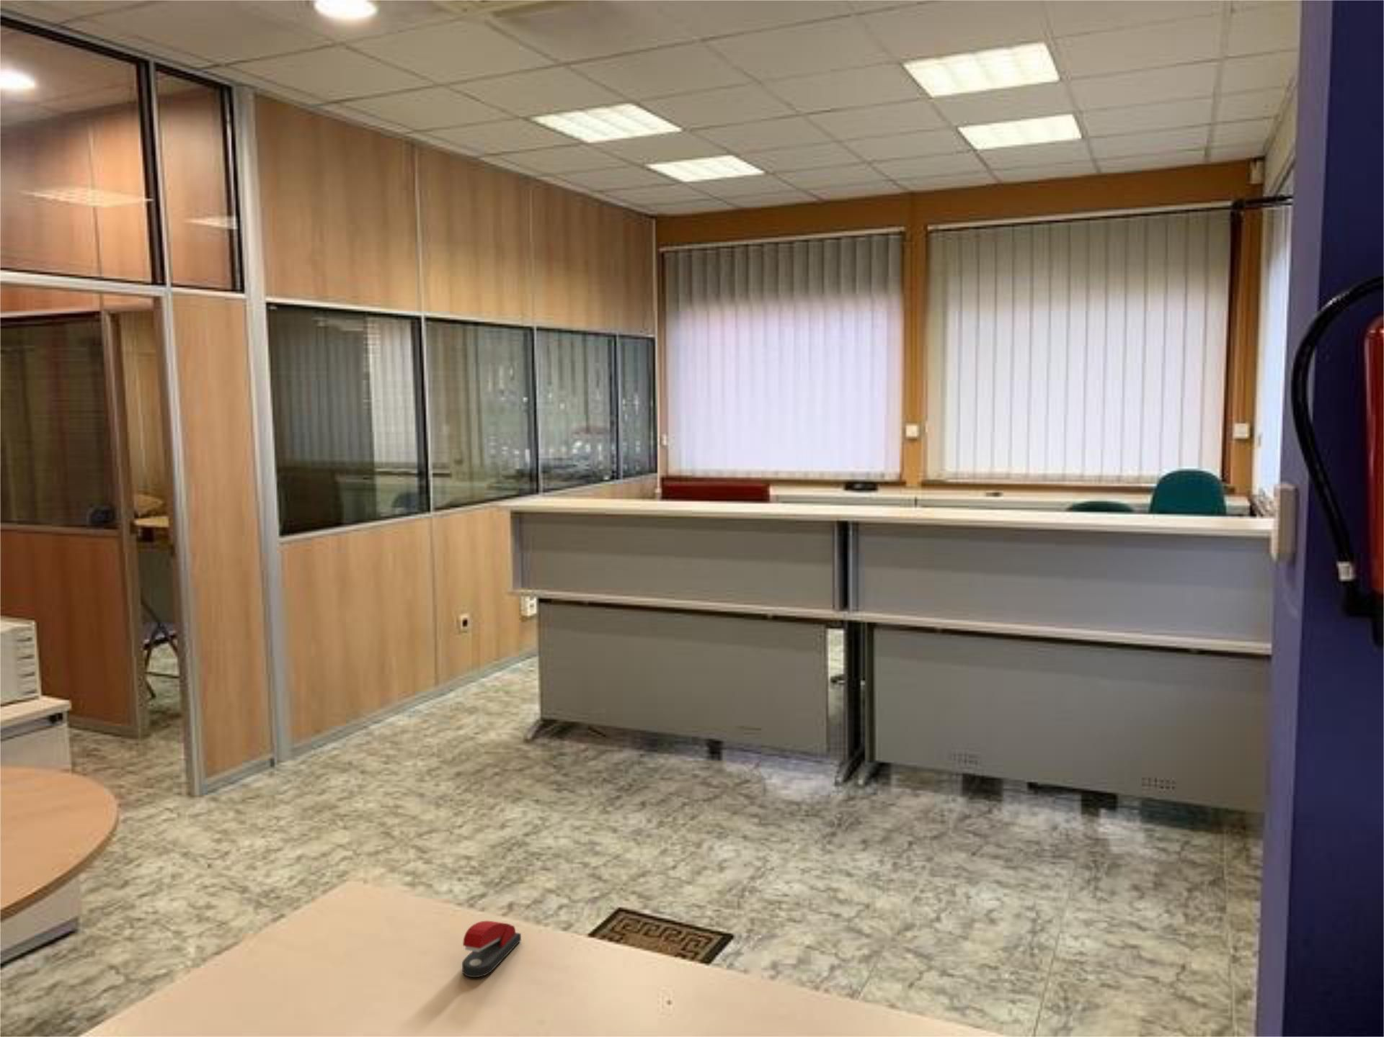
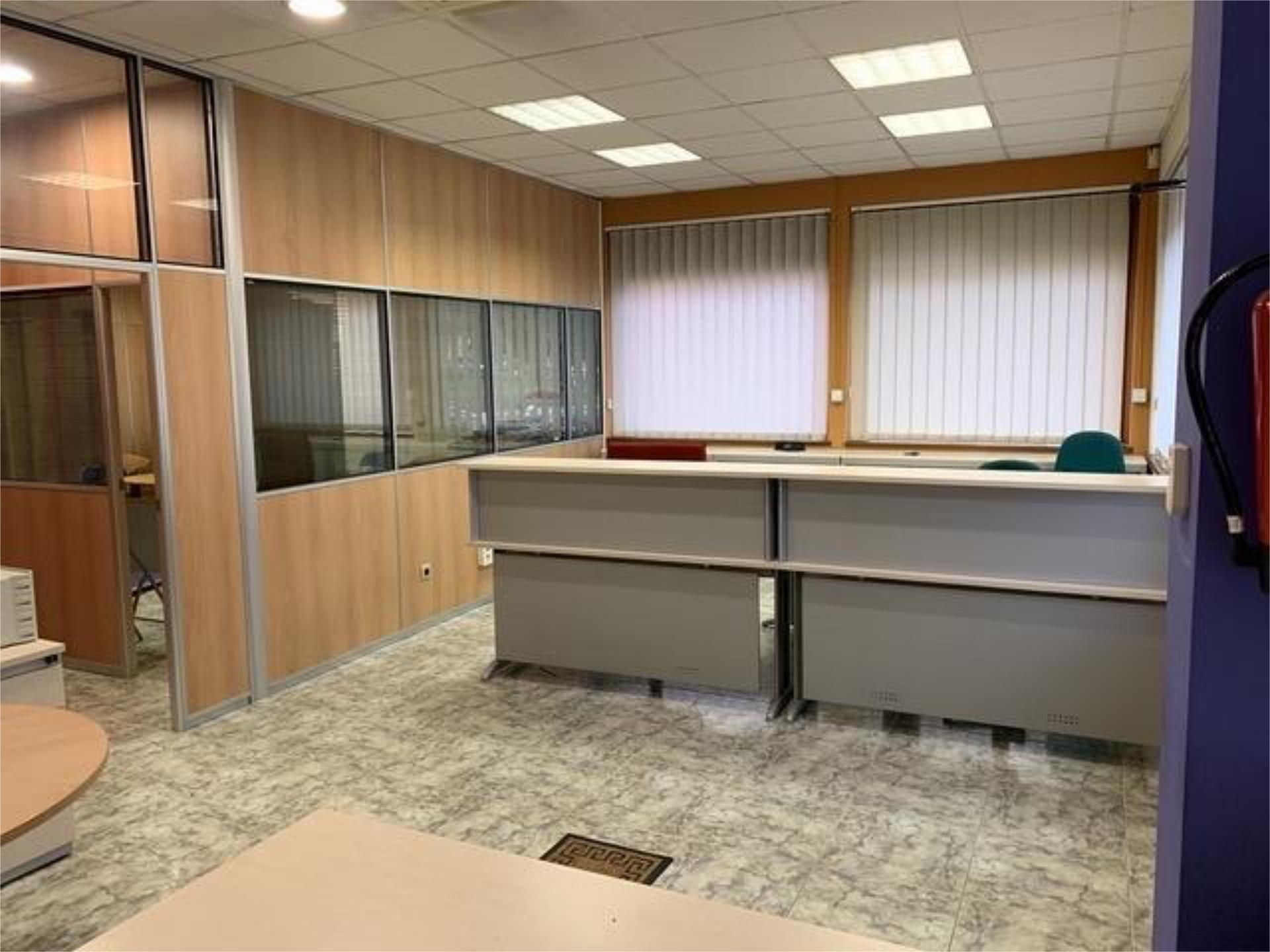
- stapler (488, 938)
